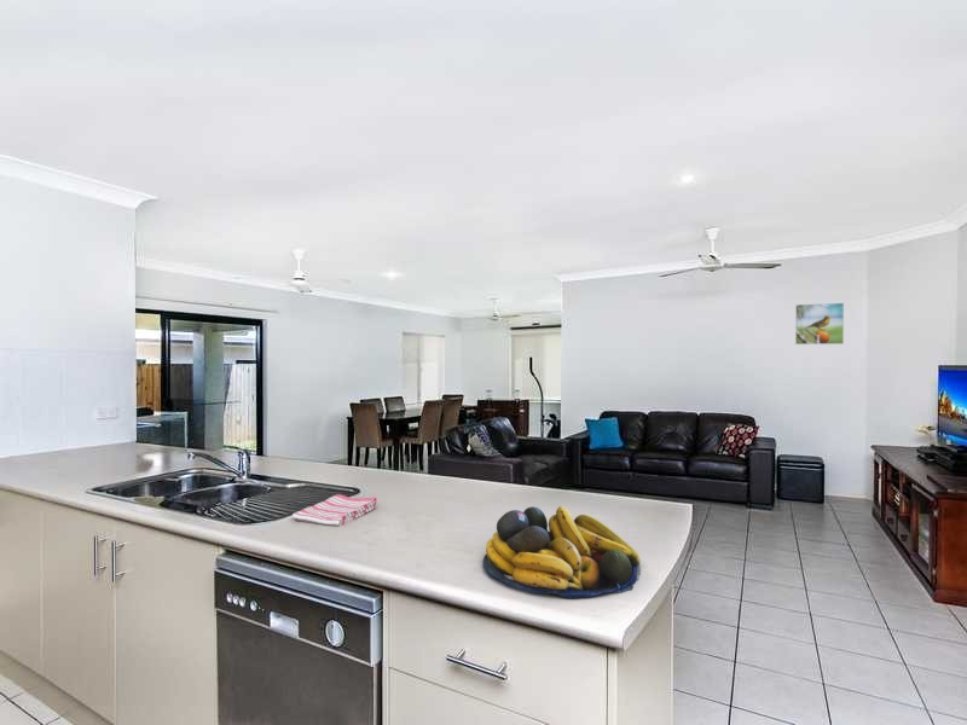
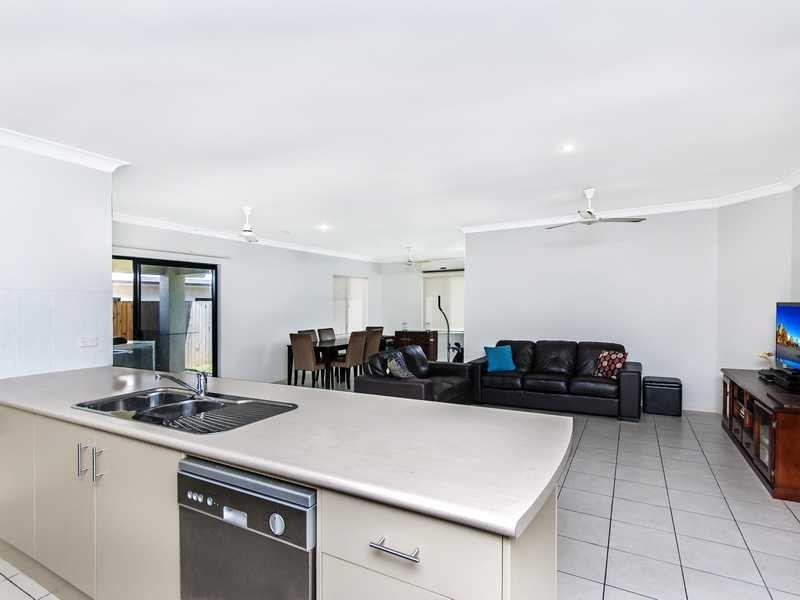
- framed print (818, 324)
- fruit bowl (558, 538)
- dish towel (336, 507)
